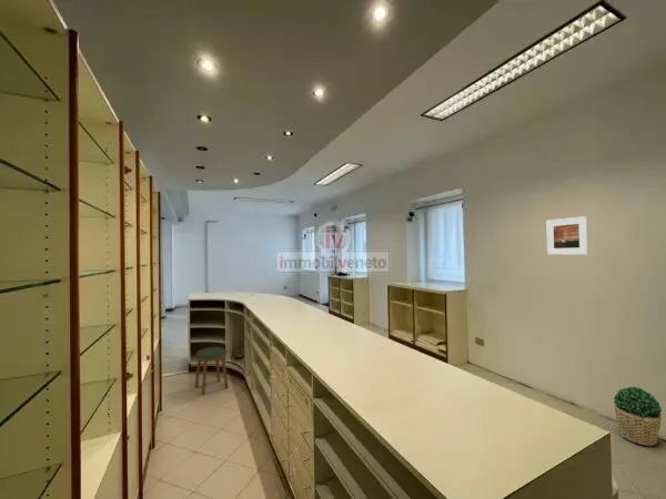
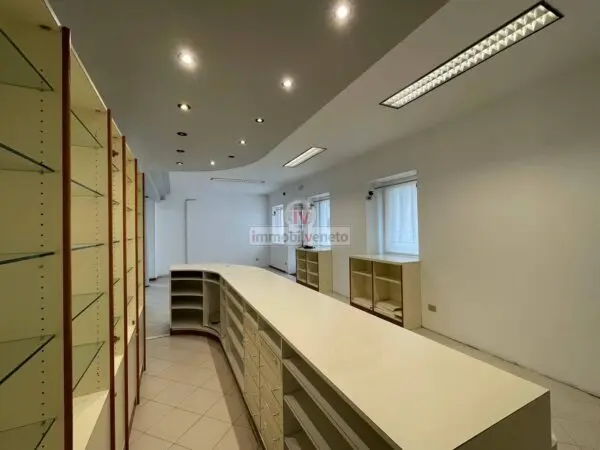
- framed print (566, 236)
- potted plant (636, 414)
- stool (205, 368)
